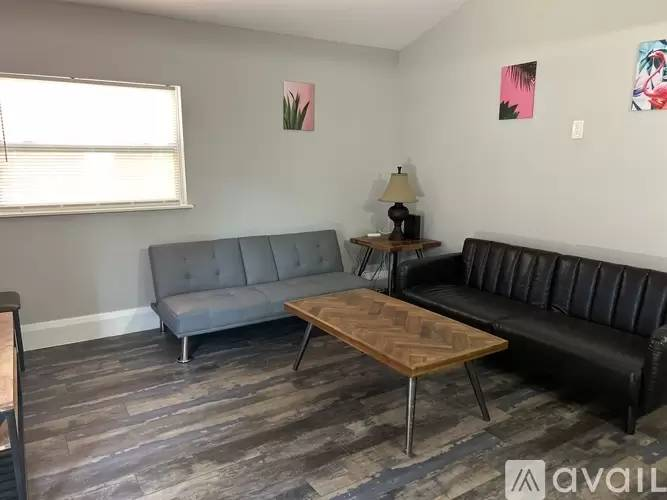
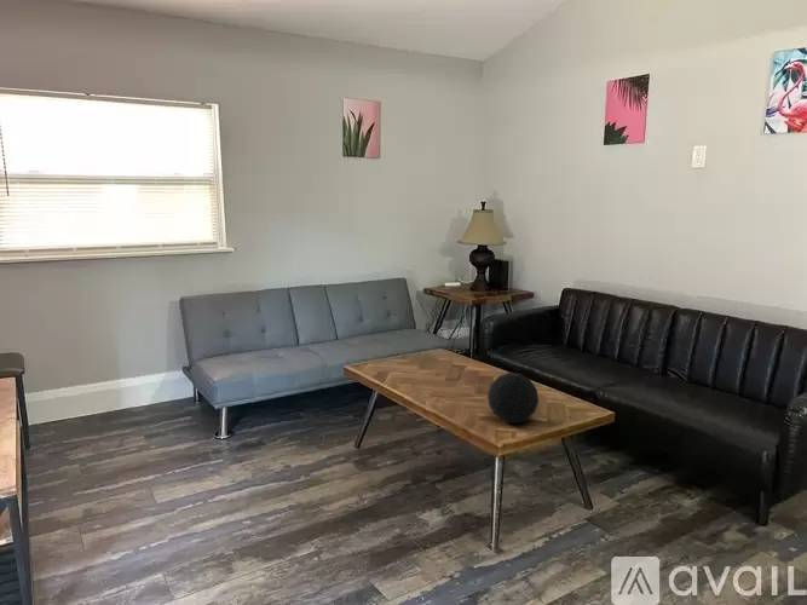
+ decorative orb (513, 397)
